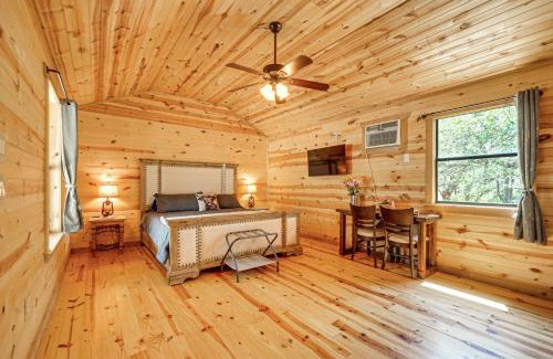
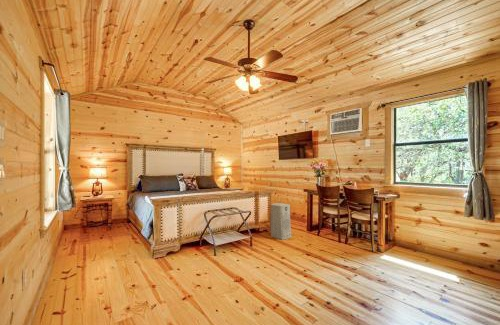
+ air purifier (280, 220)
